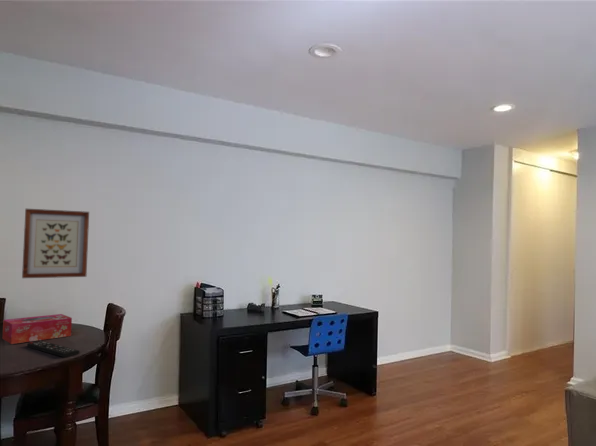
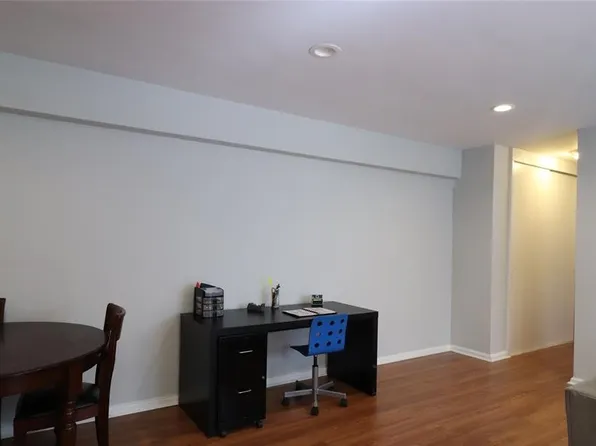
- tissue box (37, 328)
- wall art (56, 243)
- remote control (52, 348)
